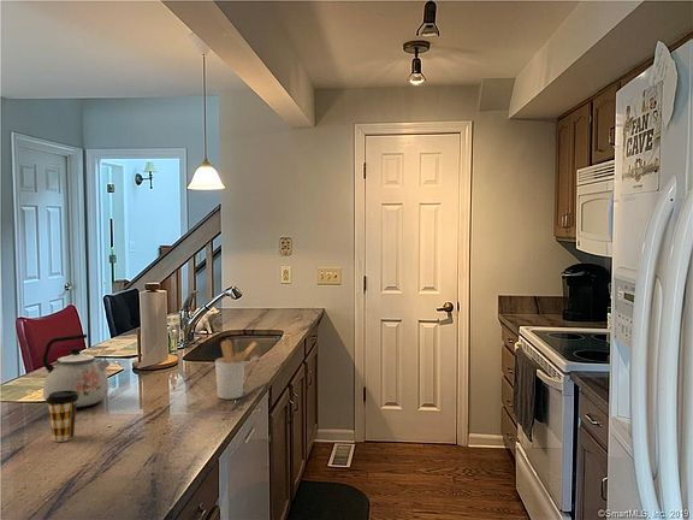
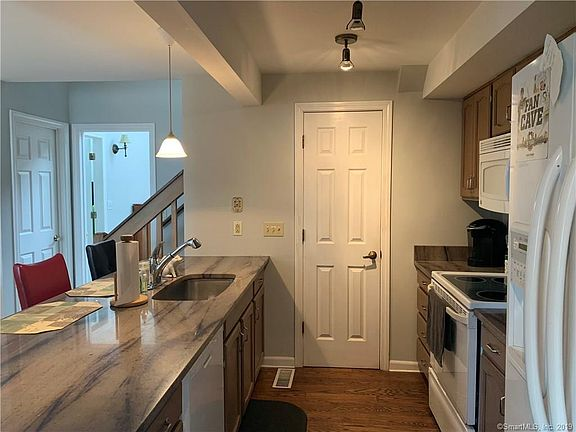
- coffee cup (63, 415)
- utensil holder (237, 367)
- kettle (77, 368)
